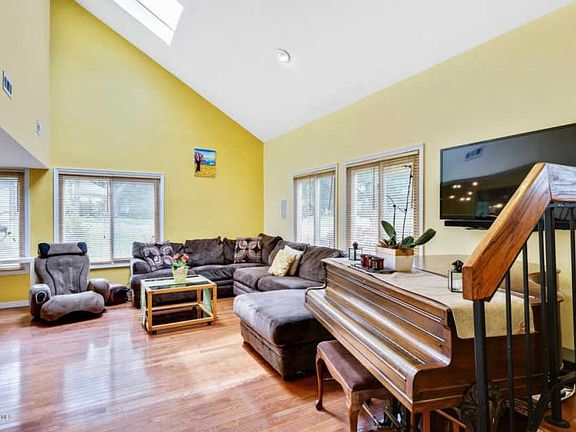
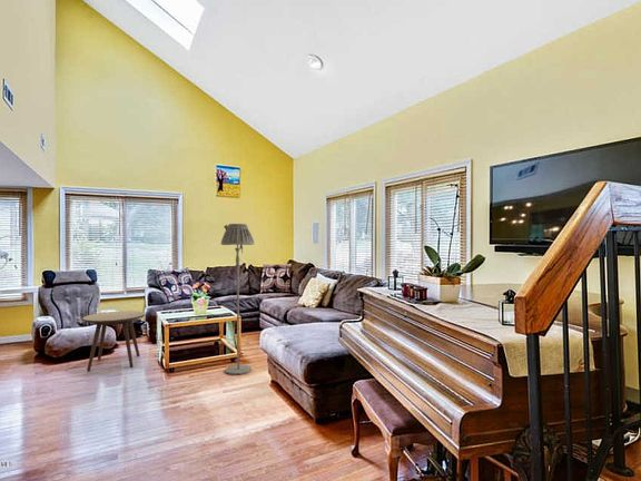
+ floor lamp (238, 296)
+ side table (125, 337)
